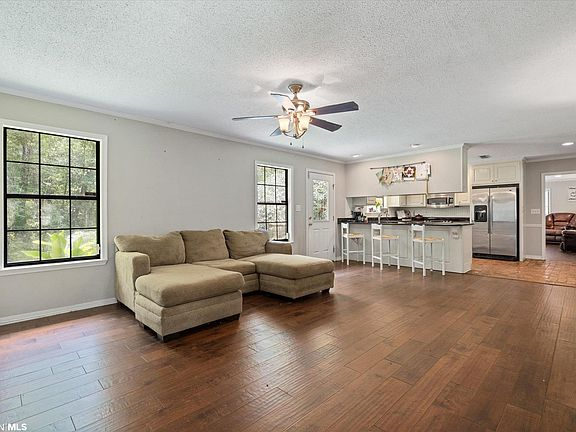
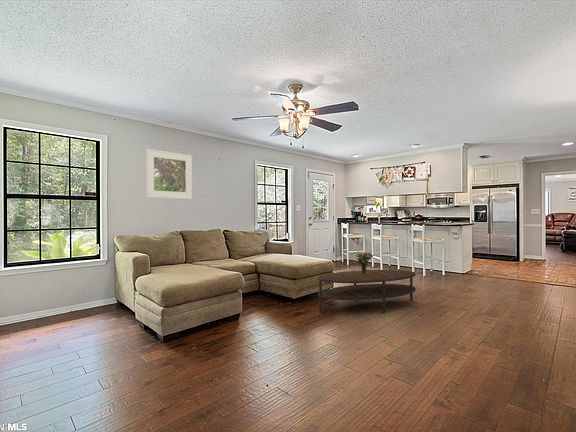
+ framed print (170, 175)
+ coffee table (368, 290)
+ bouquet (363, 263)
